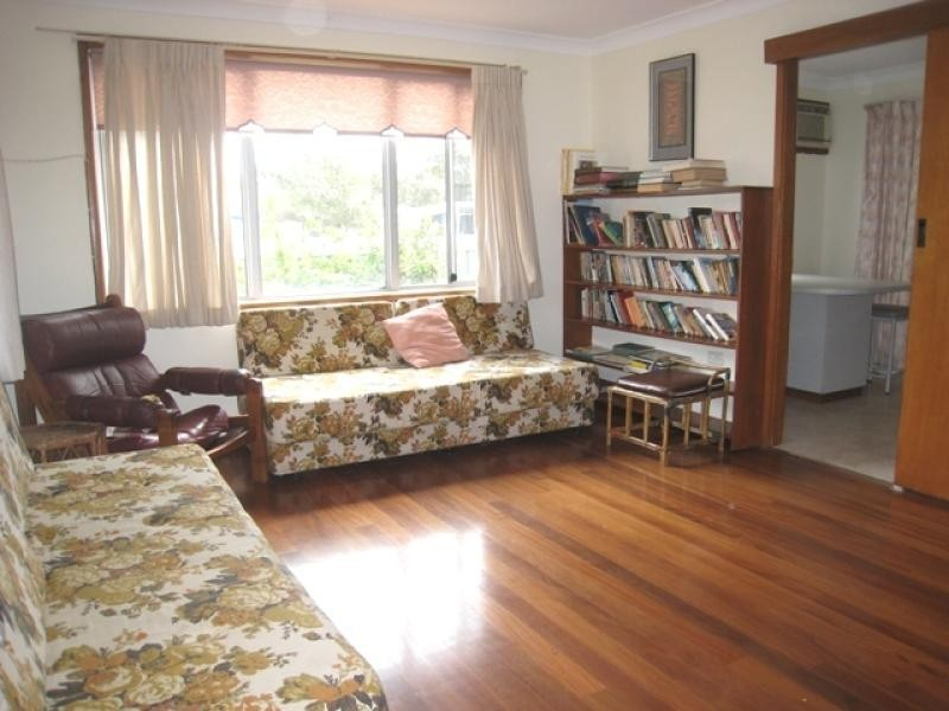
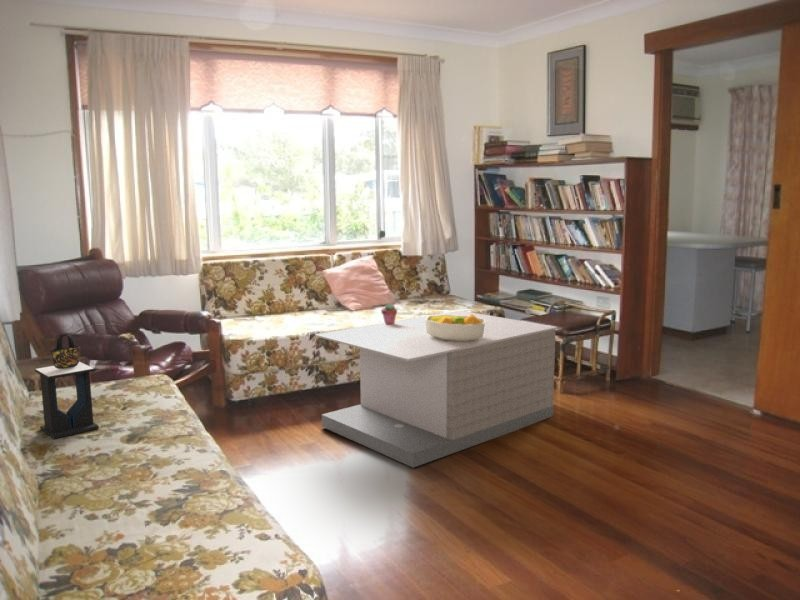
+ fruit bowl (455, 324)
+ coffee table (438, 376)
+ handbag (64, 376)
+ potted succulent (389, 313)
